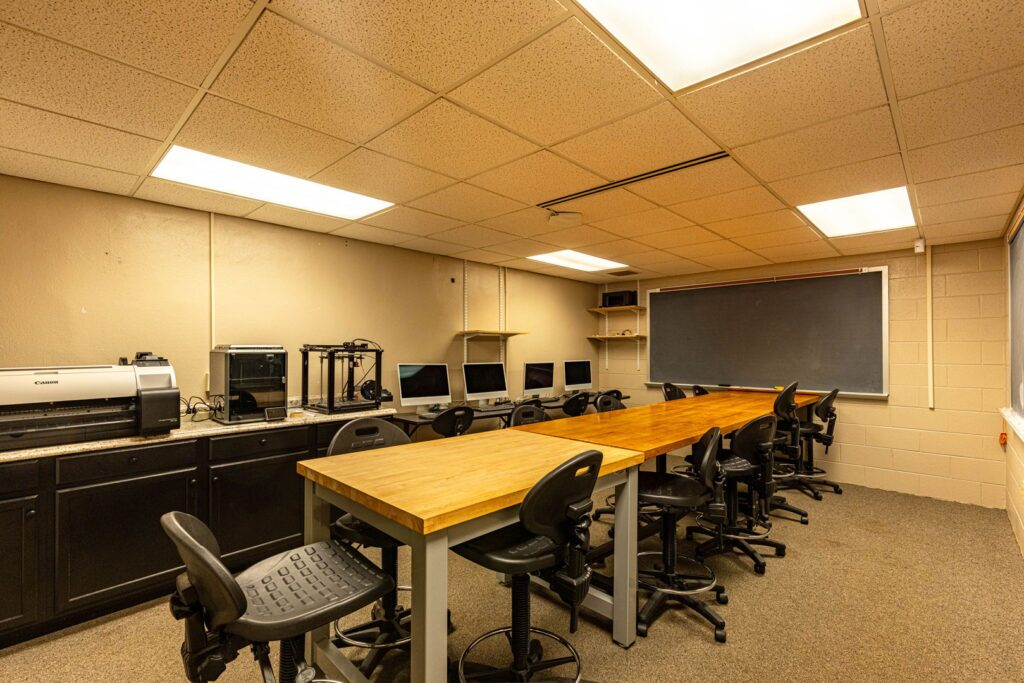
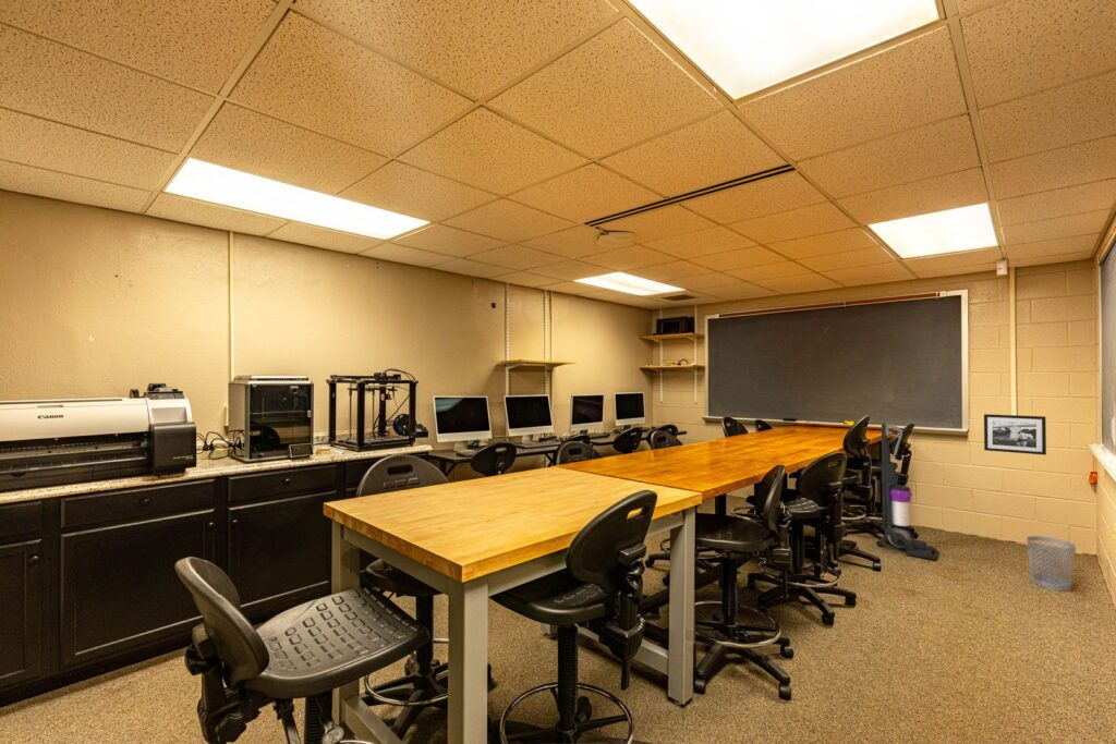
+ picture frame (1014, 434)
+ wastebasket (1051, 563)
+ vacuum cleaner (905, 487)
